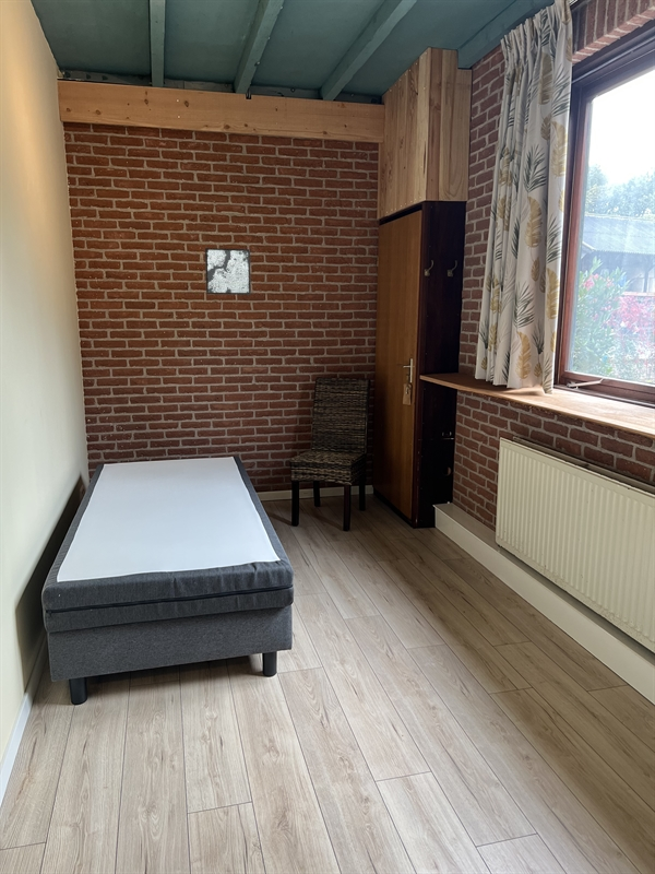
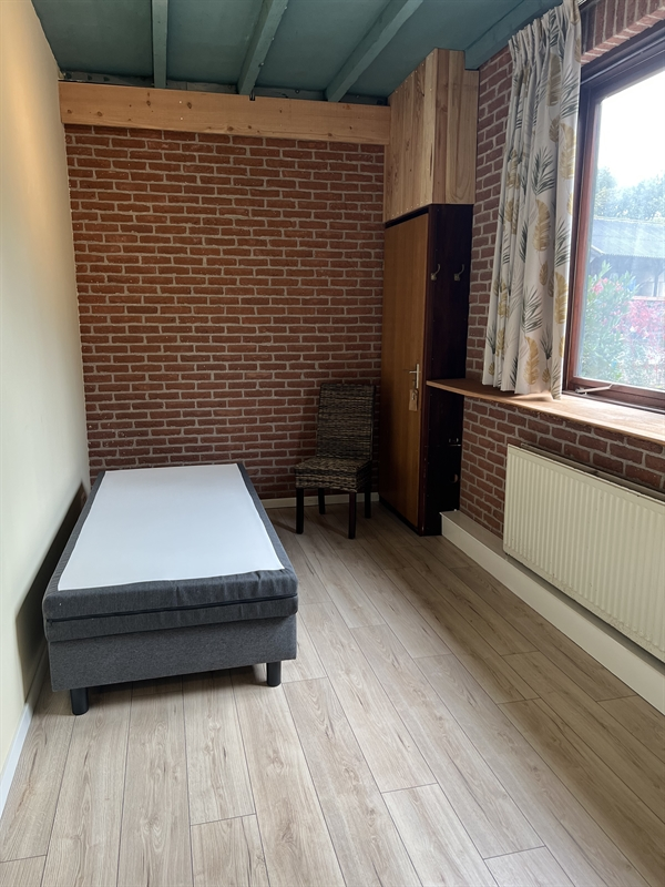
- wall art (227, 271)
